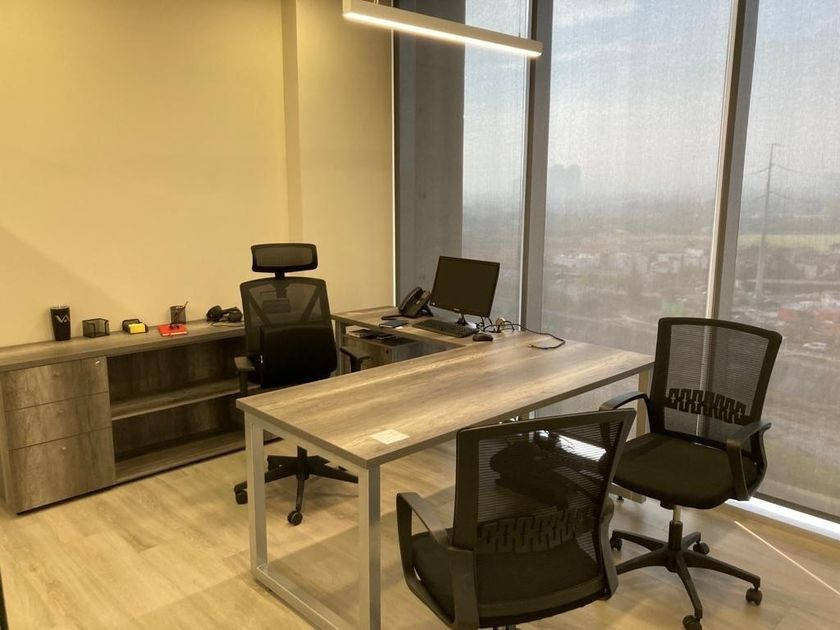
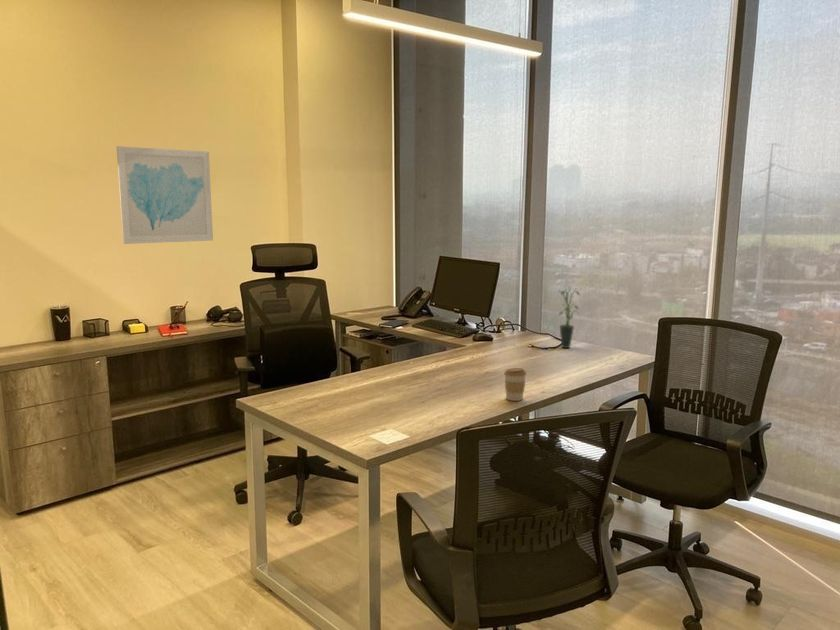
+ coffee cup (514, 383)
+ potted plant (568, 316)
+ wall art (167, 196)
